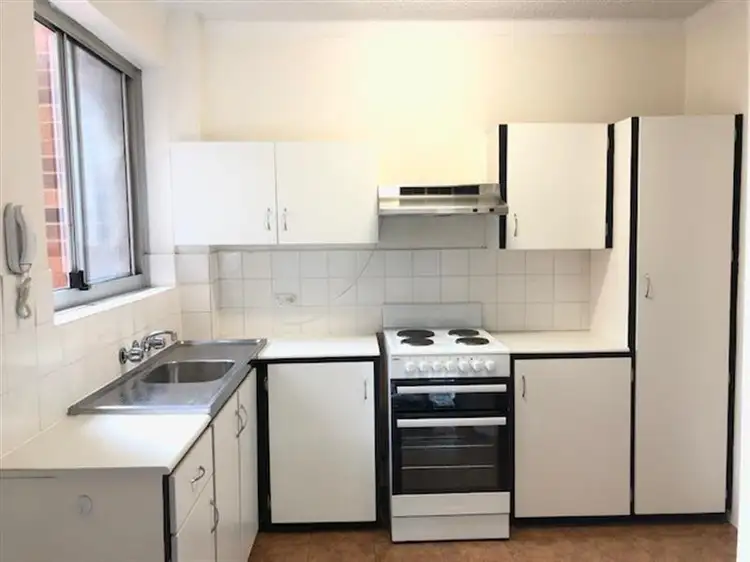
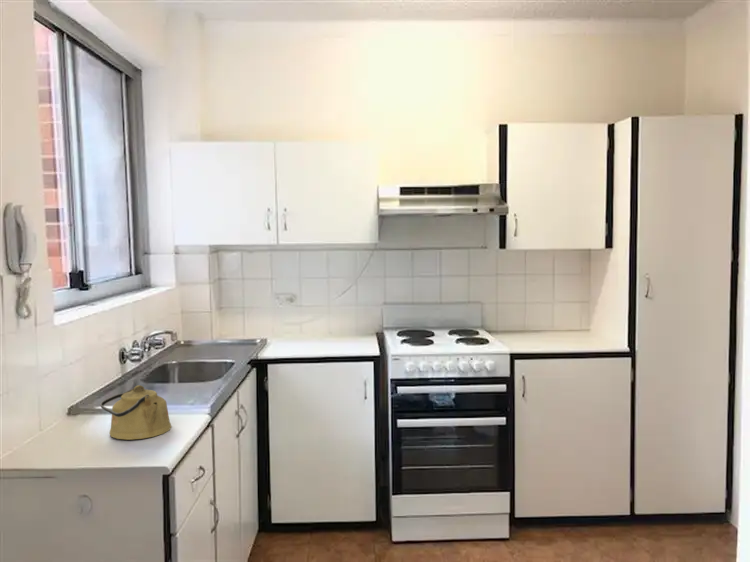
+ kettle (141, 409)
